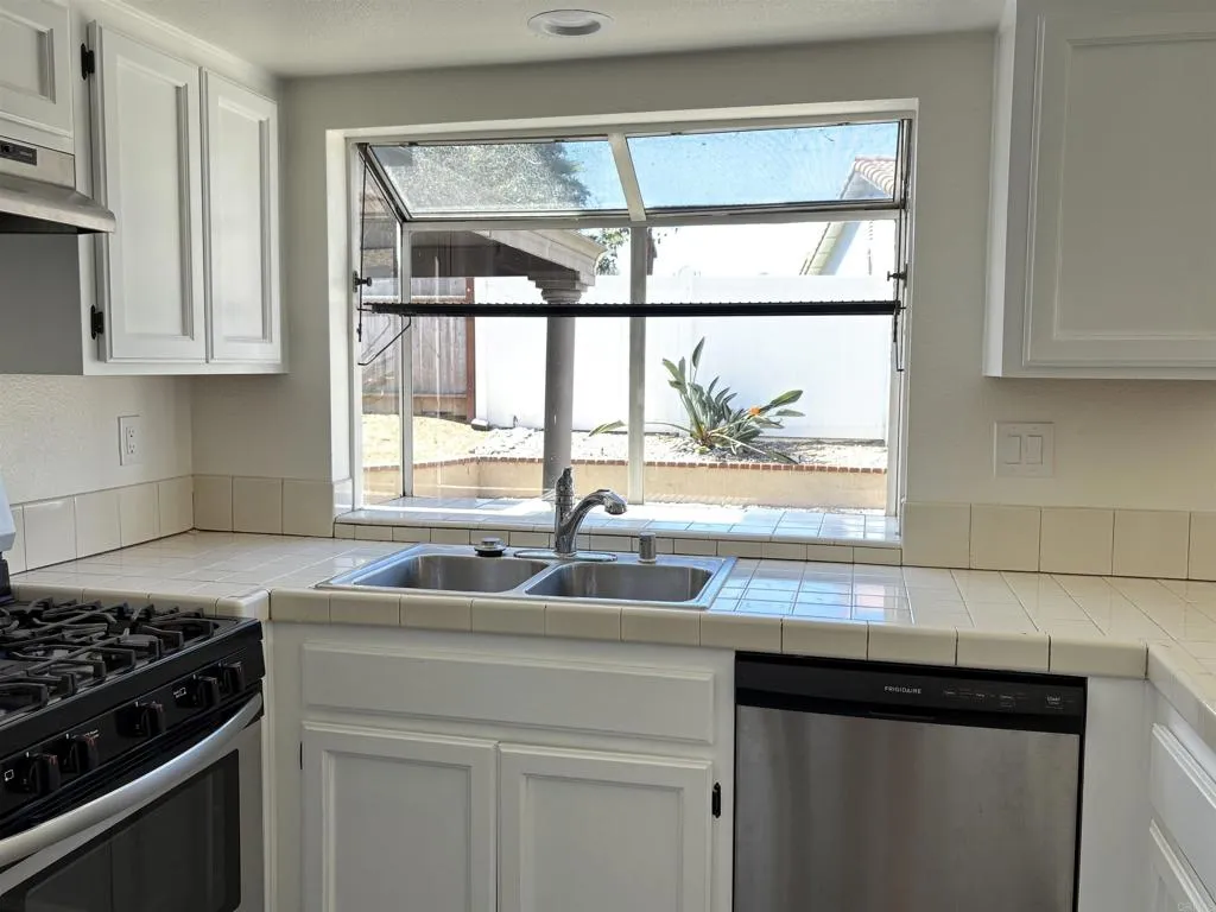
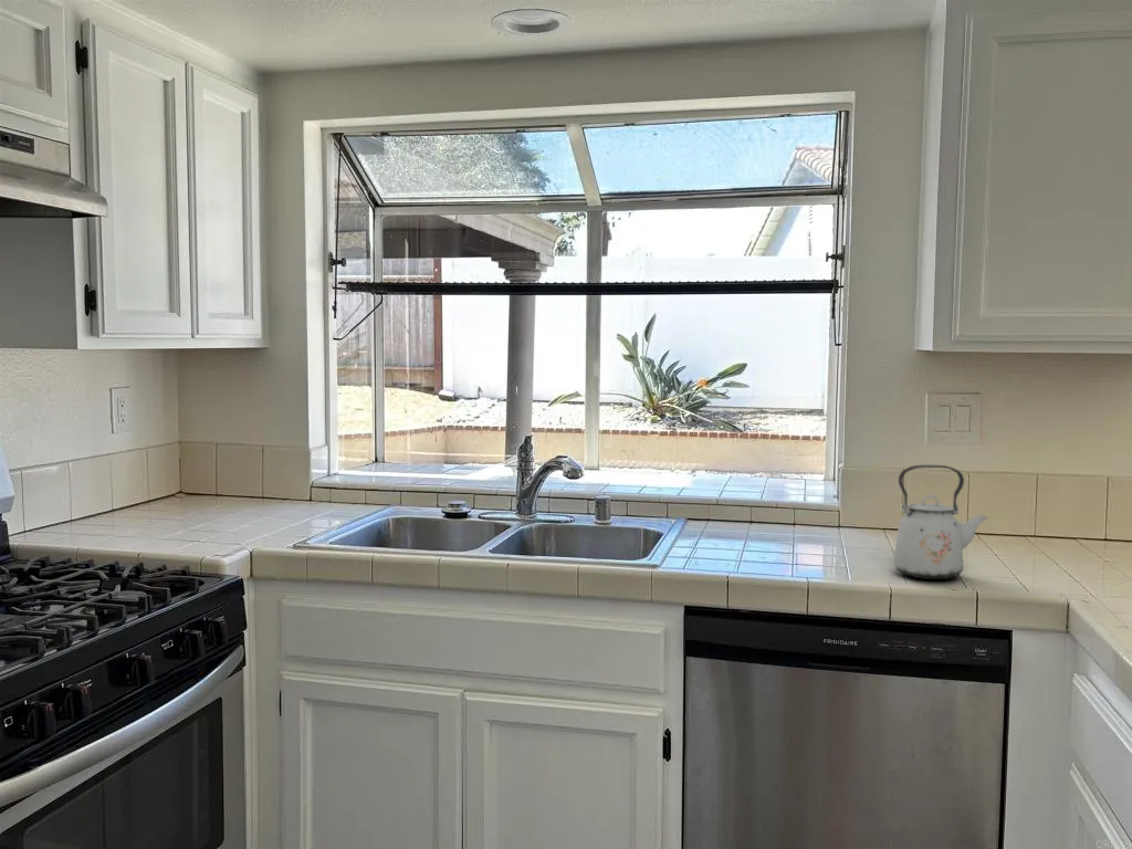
+ kettle (942, 521)
